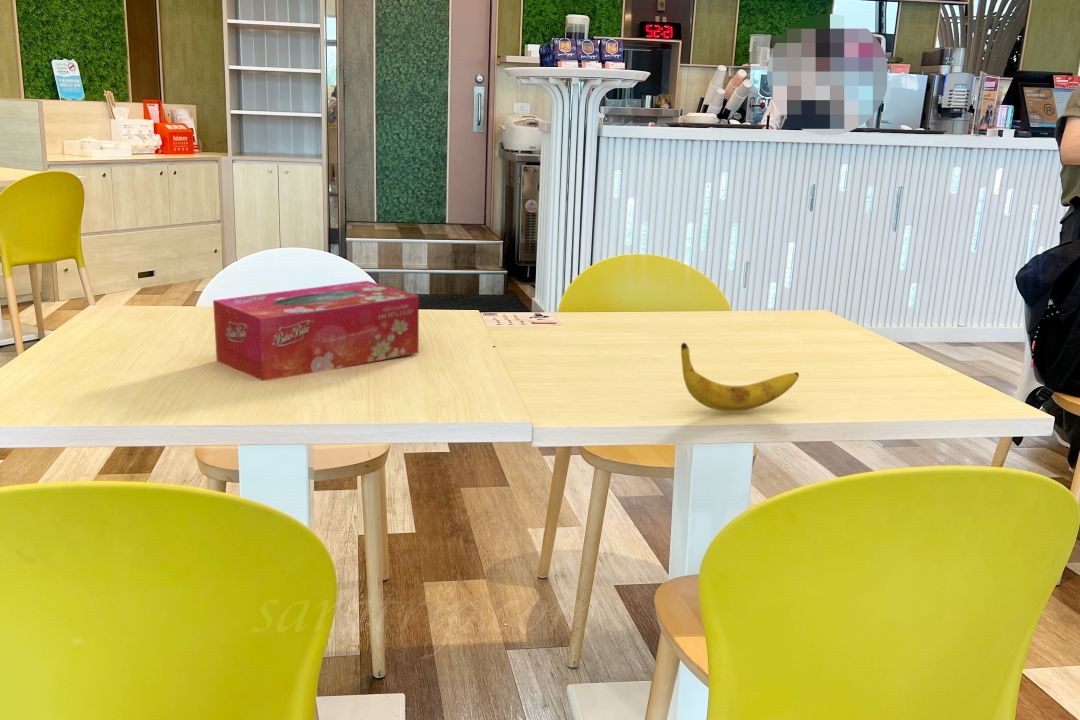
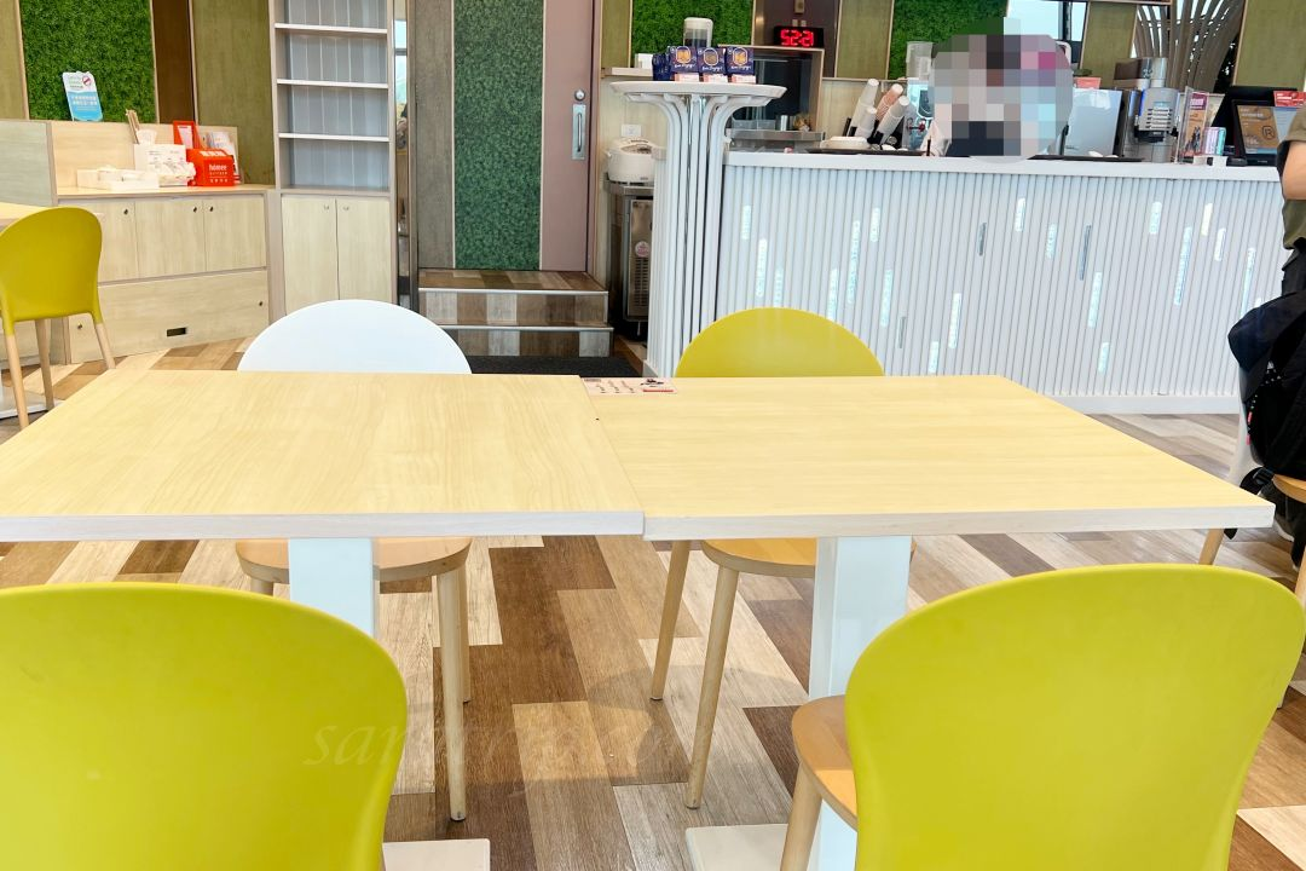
- banana (743, 385)
- tissue box (319, 327)
